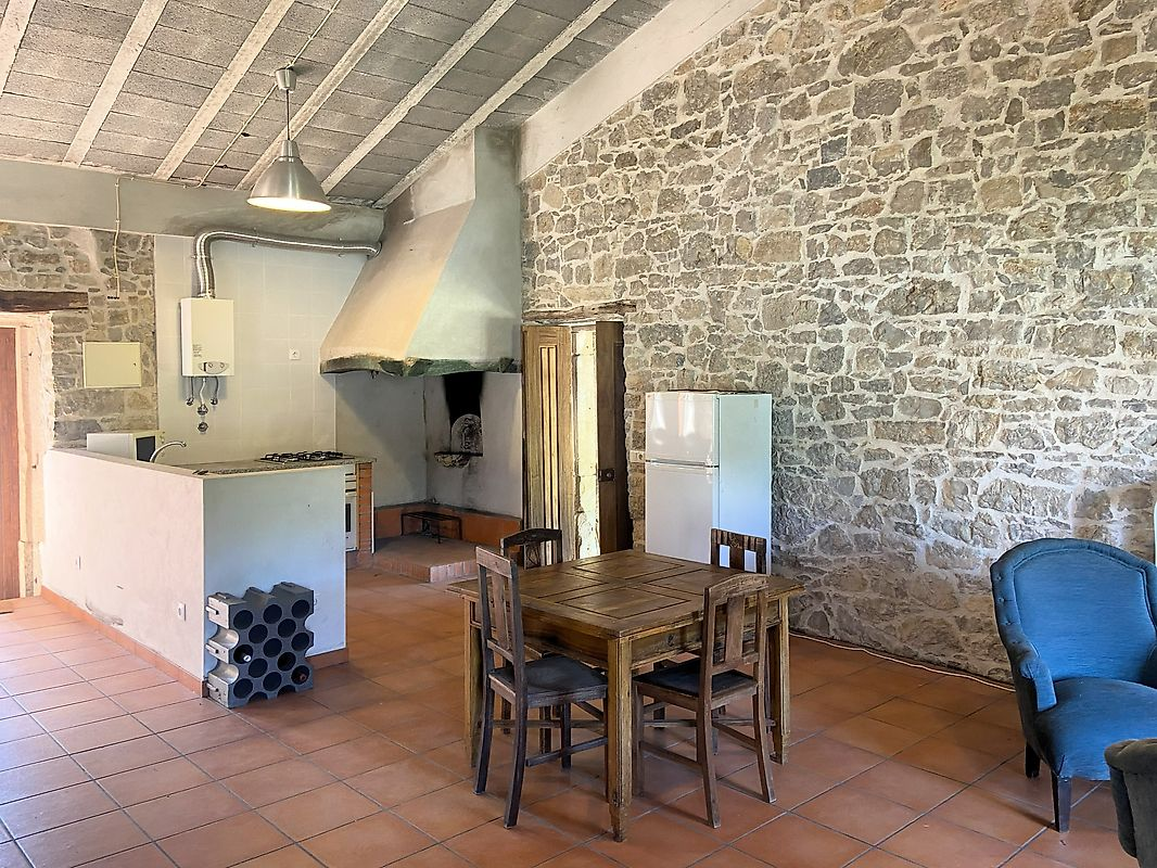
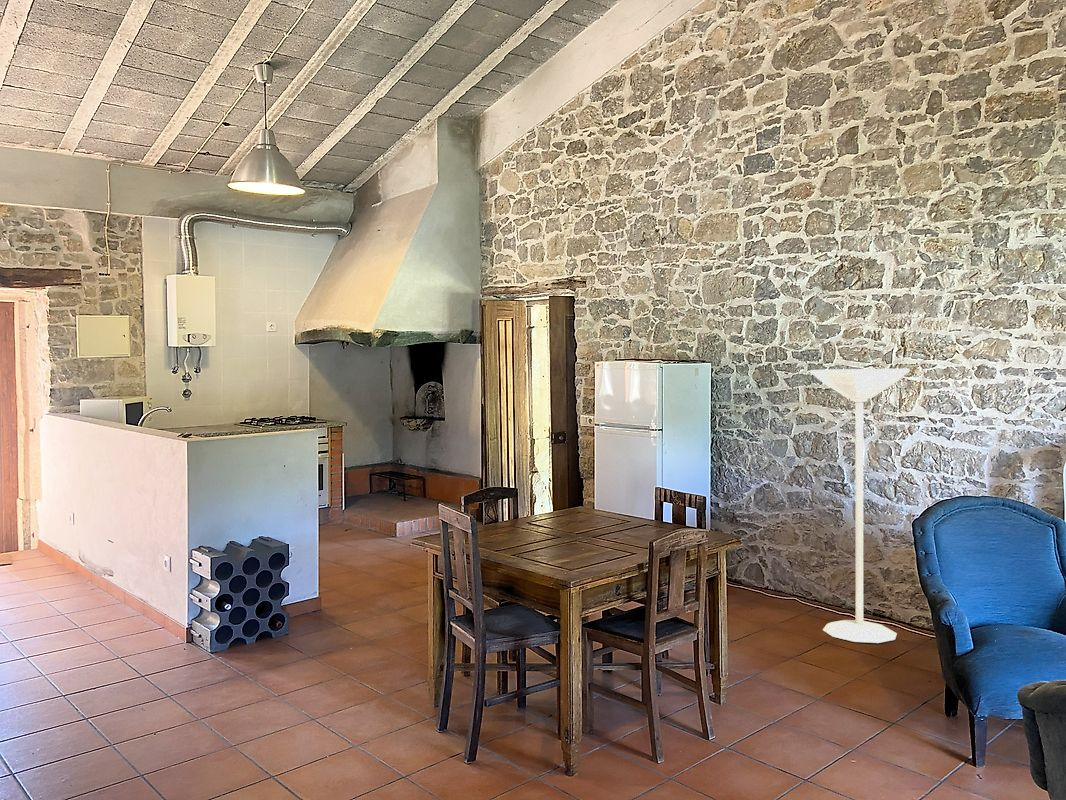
+ floor lamp (859, 501)
